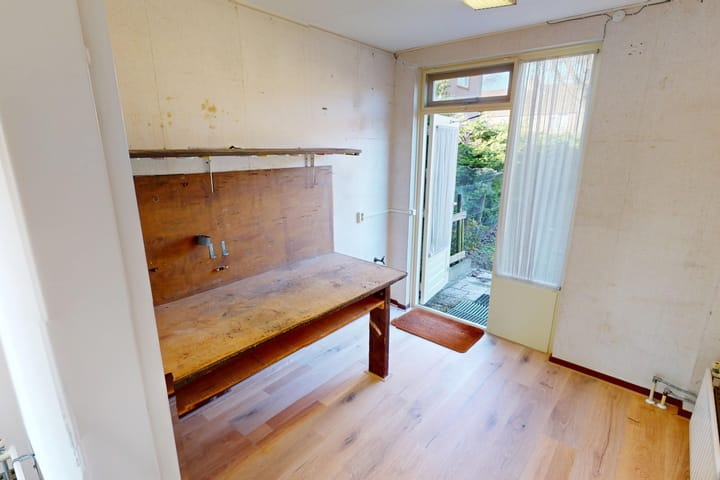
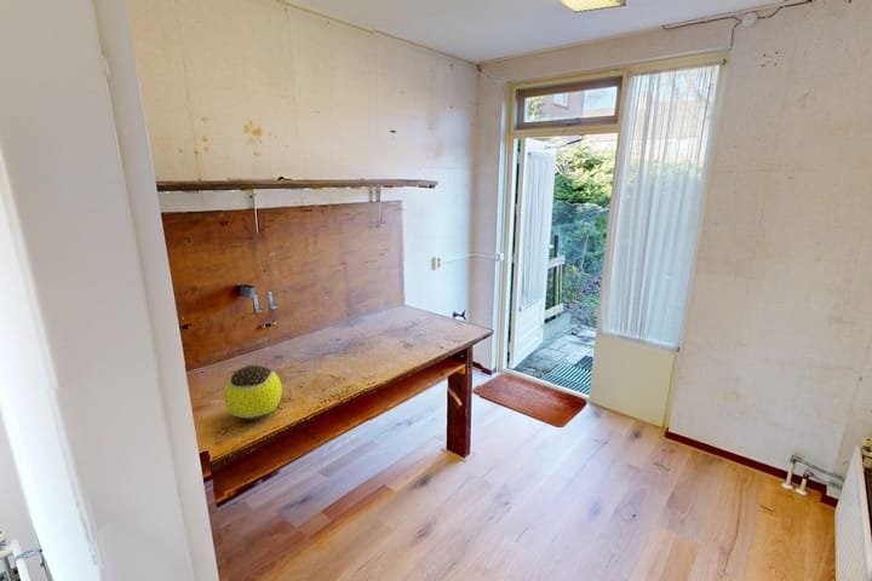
+ decorative ball (253, 392)
